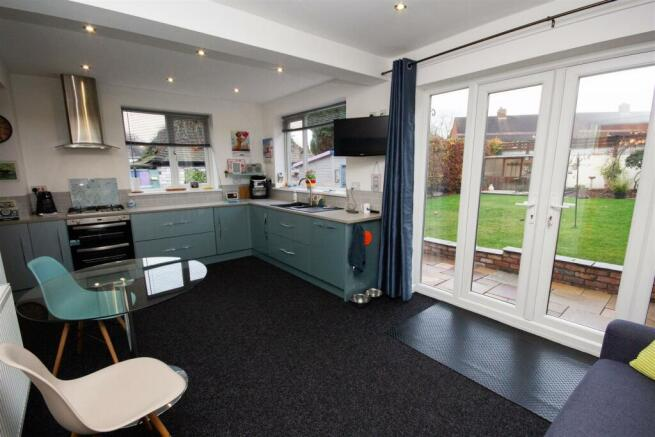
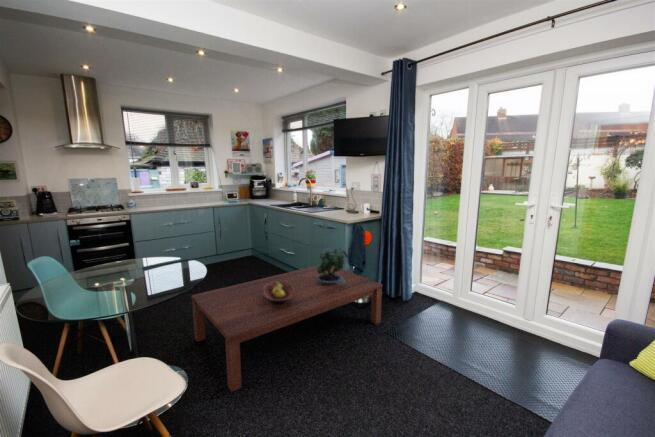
+ fruit bowl (278, 290)
+ potted plant (331, 263)
+ coffee table (292, 310)
